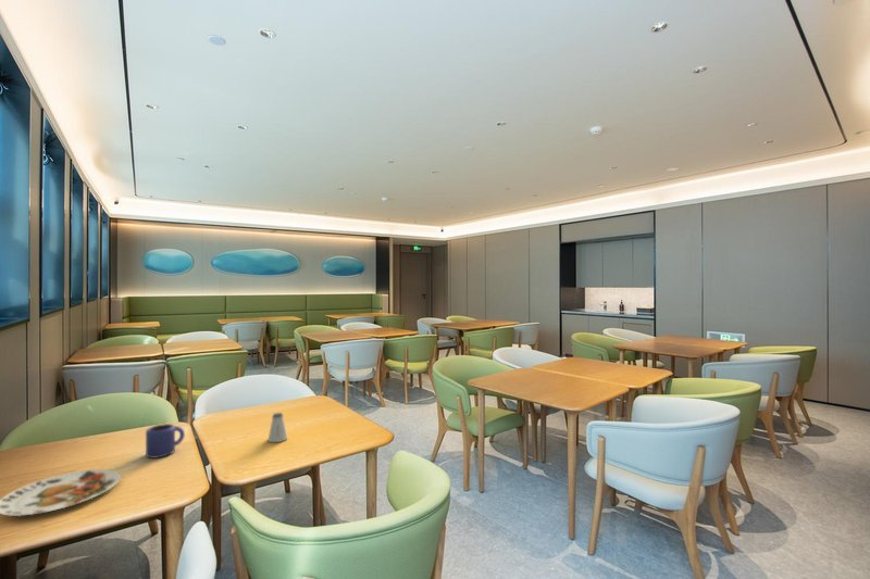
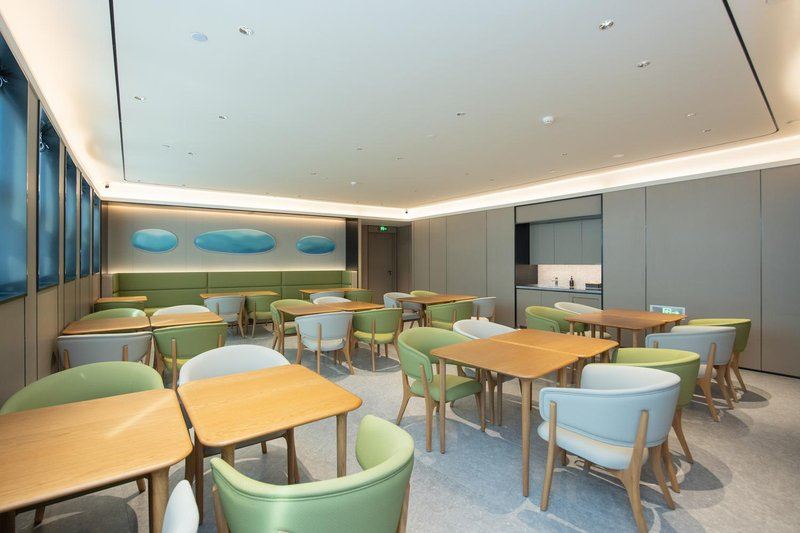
- saltshaker (277, 426)
- mug (165, 439)
- plate (62, 491)
